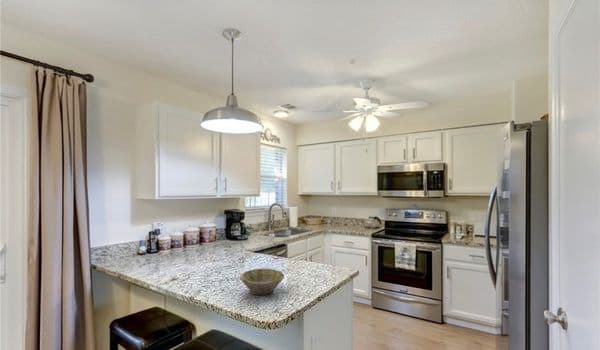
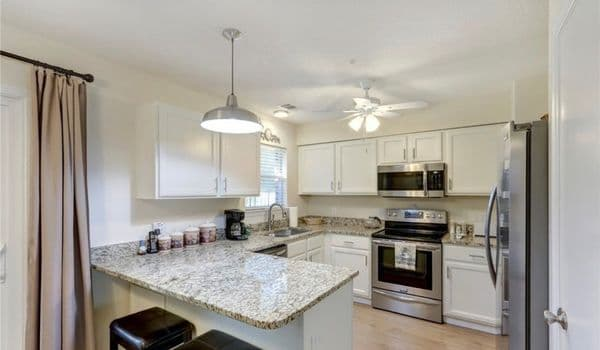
- bowl (262, 282)
